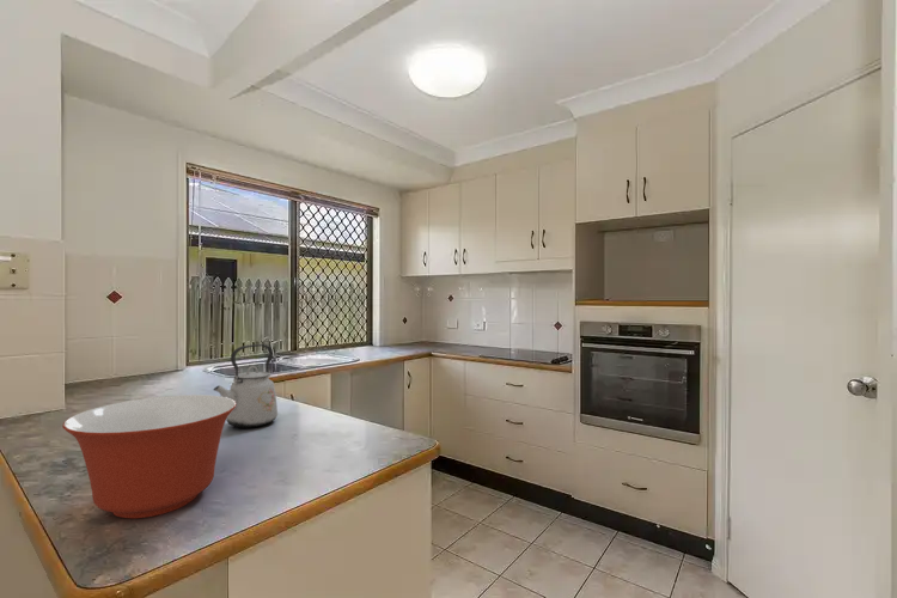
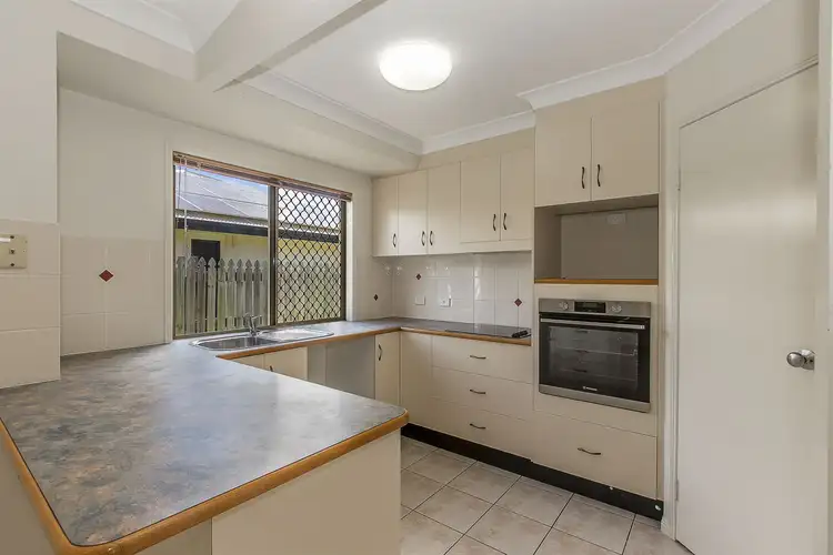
- mixing bowl (157, 454)
- kettle (244, 385)
